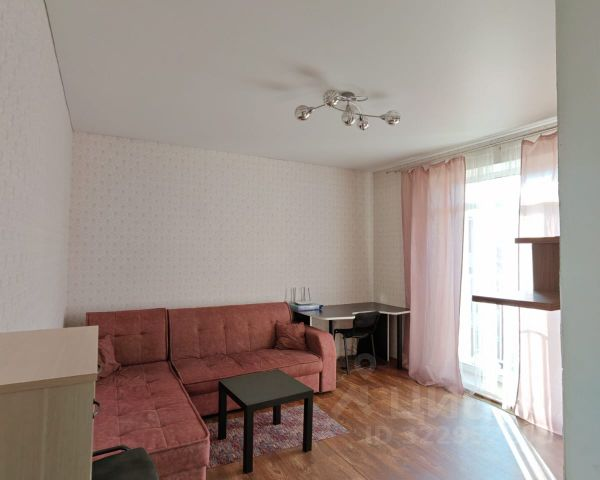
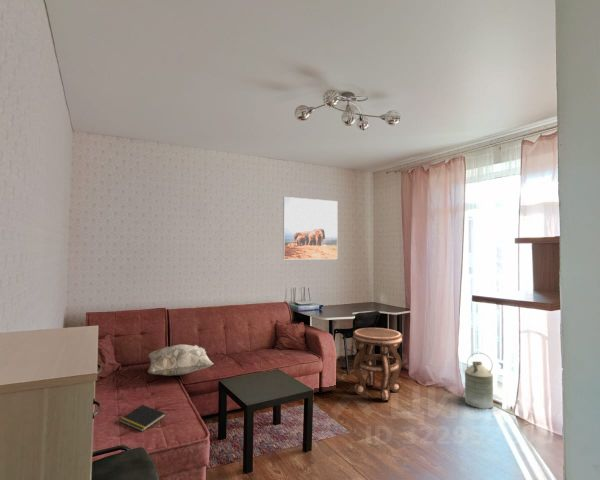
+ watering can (479, 379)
+ notepad (142, 417)
+ decorative pillow (179, 359)
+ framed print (311, 229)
+ side table (377, 359)
